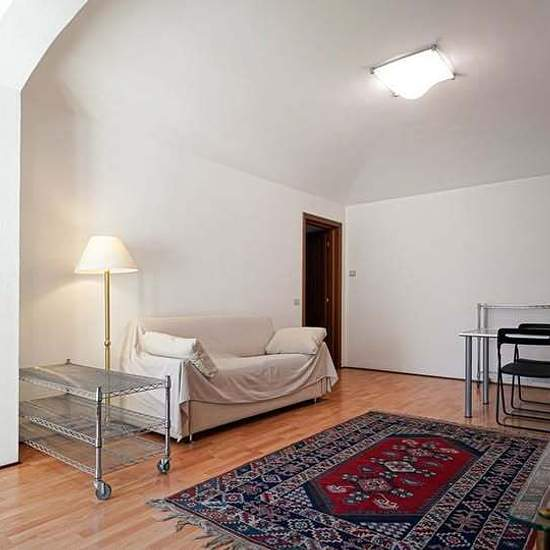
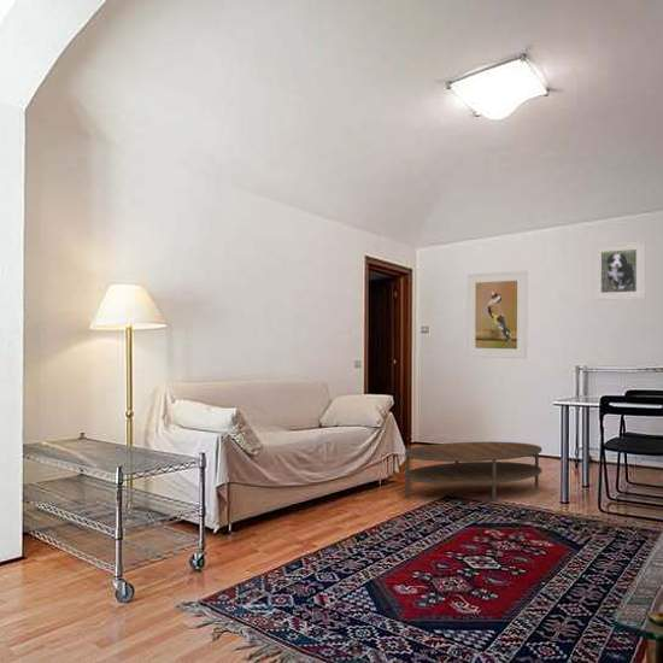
+ coffee table (474, 470)
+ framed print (495, 315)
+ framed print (618, 271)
